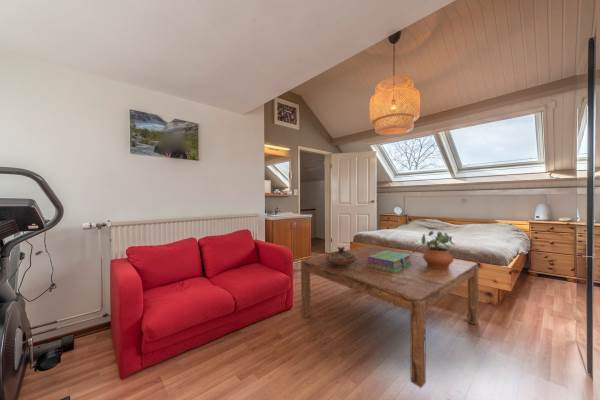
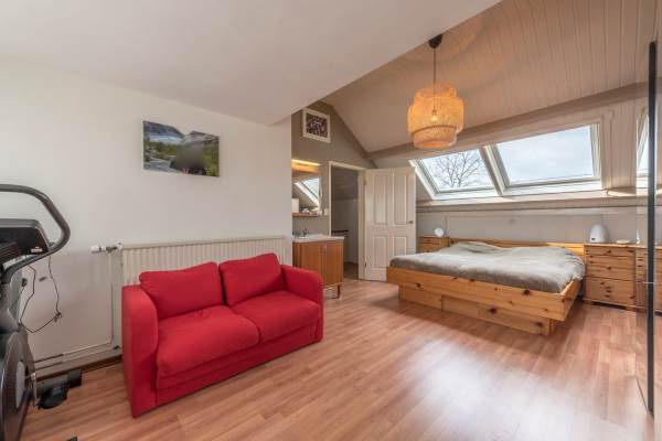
- stack of books (389, 260)
- coffee table (386, 290)
- potted plant (438, 248)
- decorative bowl (340, 255)
